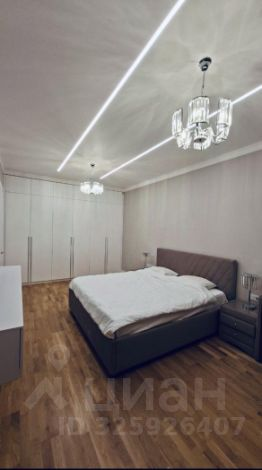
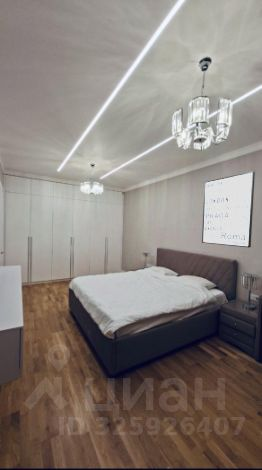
+ wall art (225, 211)
